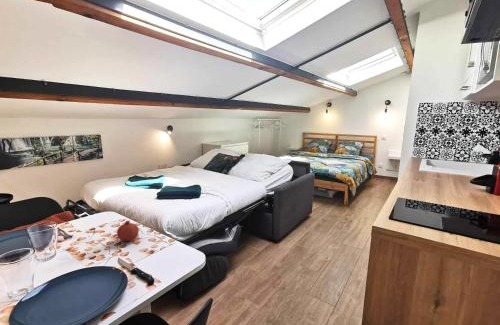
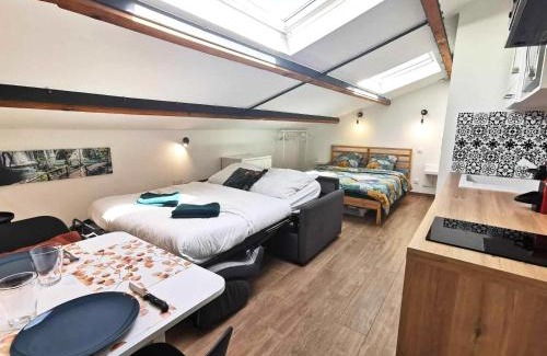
- fruit (127, 230)
